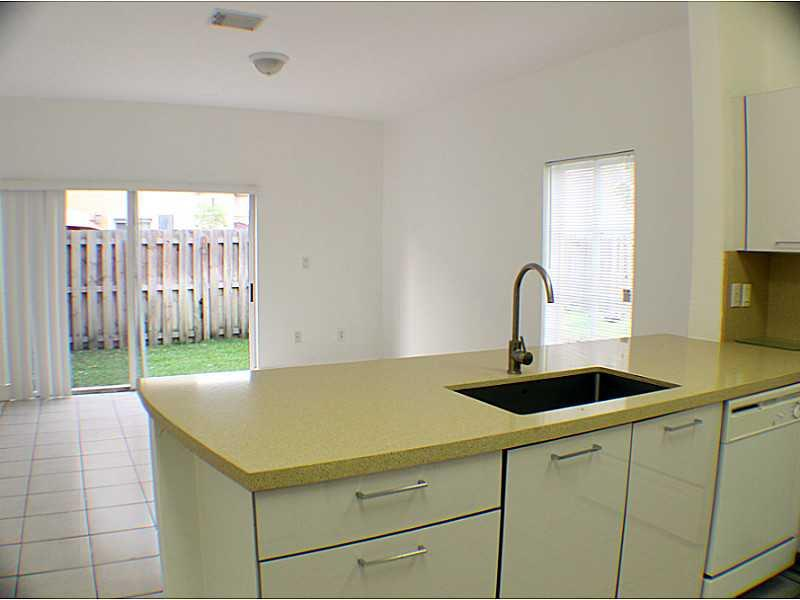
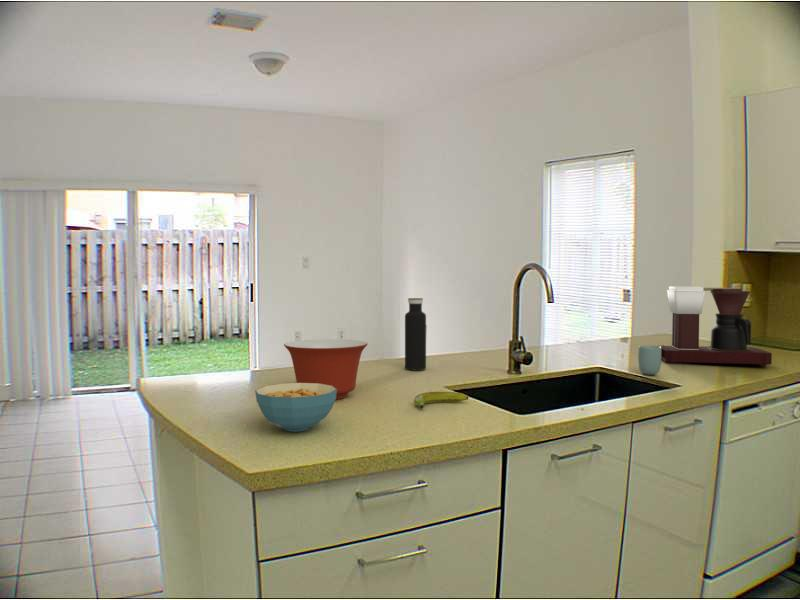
+ coffee maker (714, 326)
+ mixing bowl (326, 369)
+ banana (437, 398)
+ cup (649, 360)
+ cereal bowl (296, 409)
+ water bottle (415, 333)
